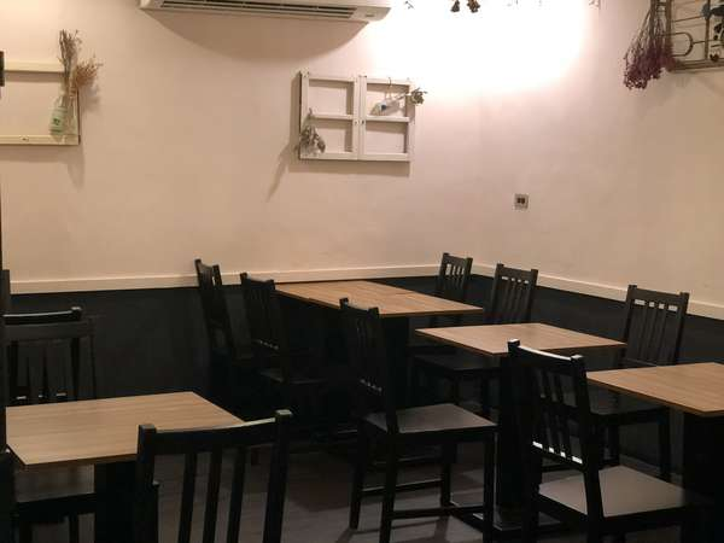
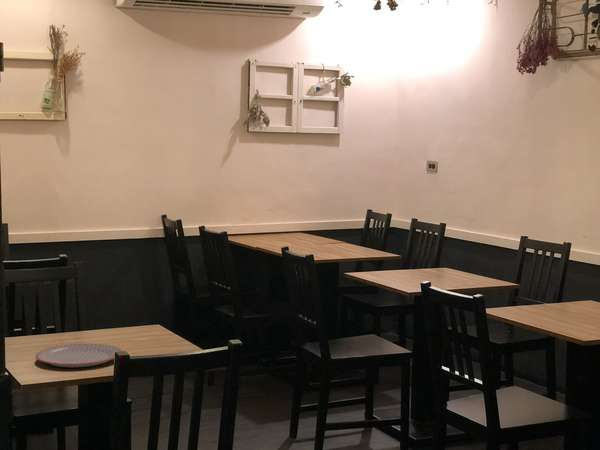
+ plate (79, 356)
